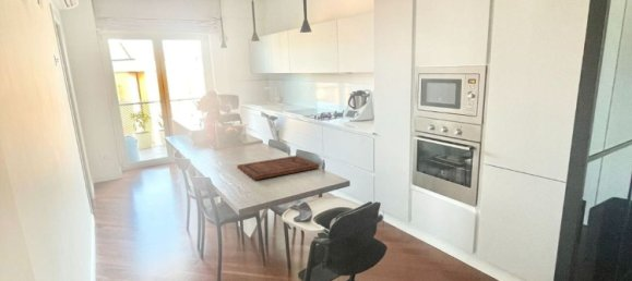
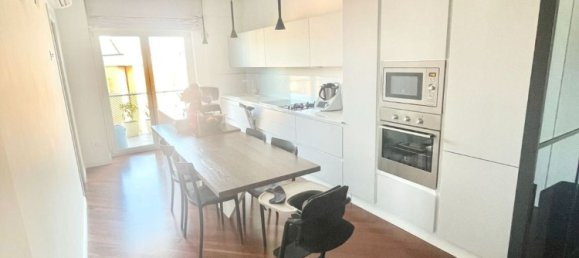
- cutting board (277, 166)
